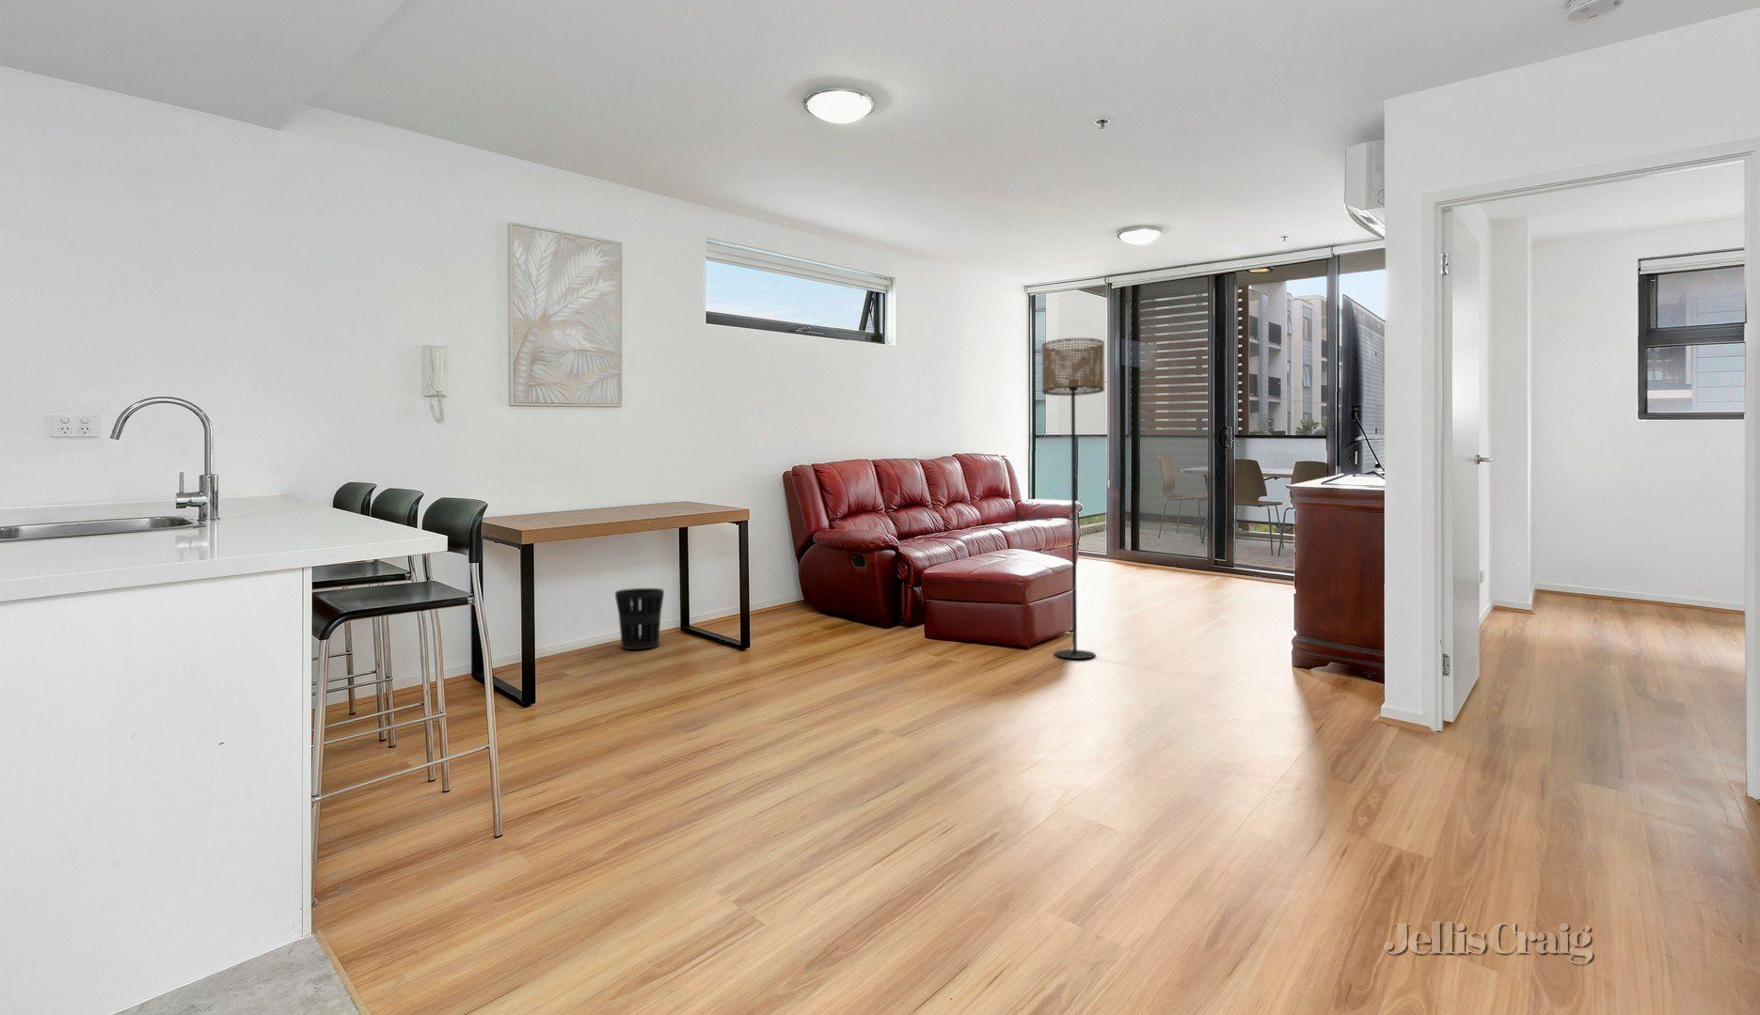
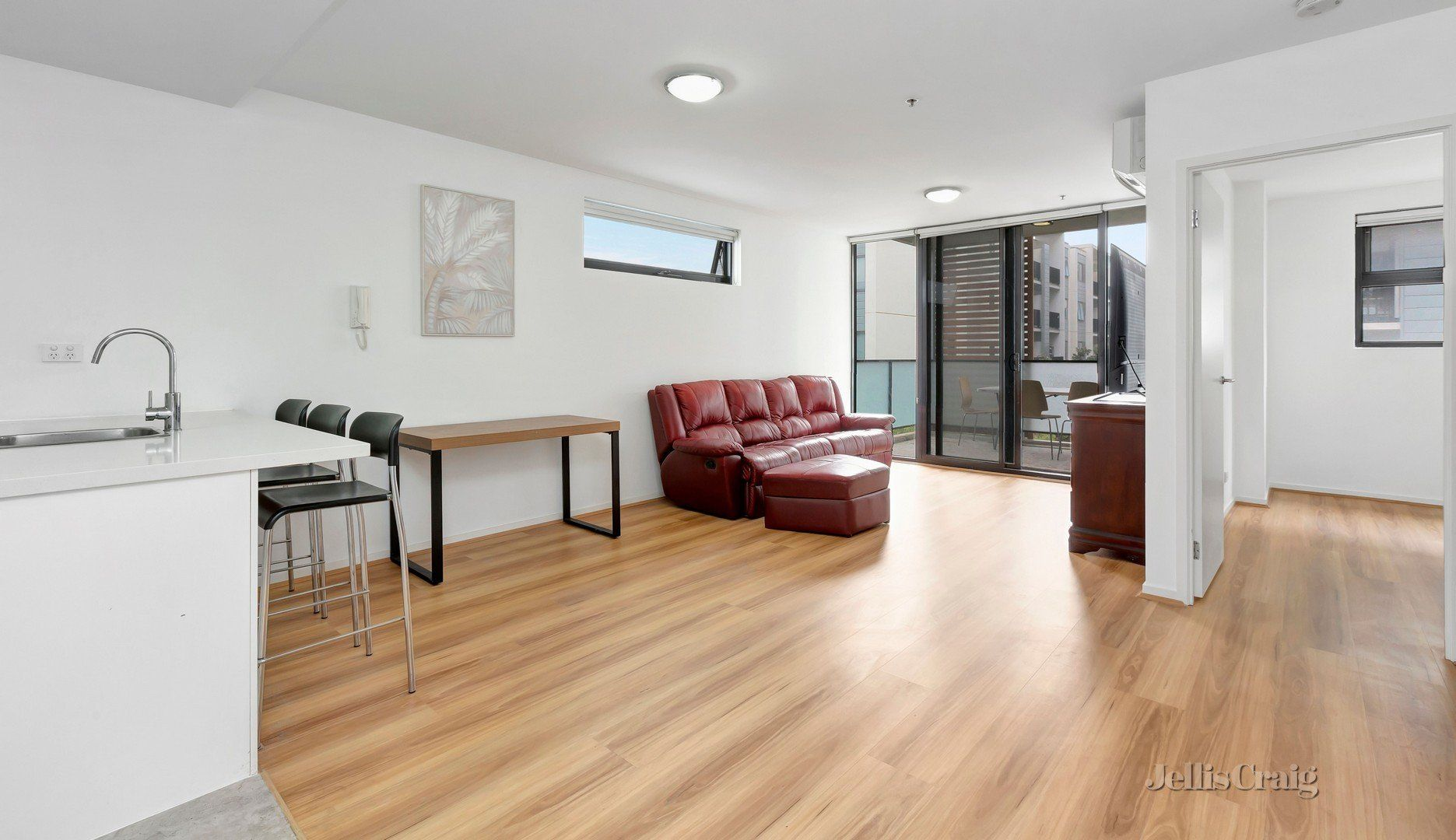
- floor lamp (1073, 499)
- wastebasket (639, 617)
